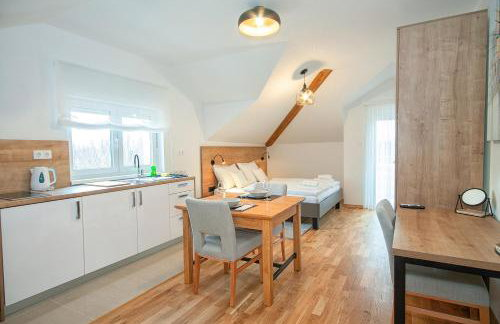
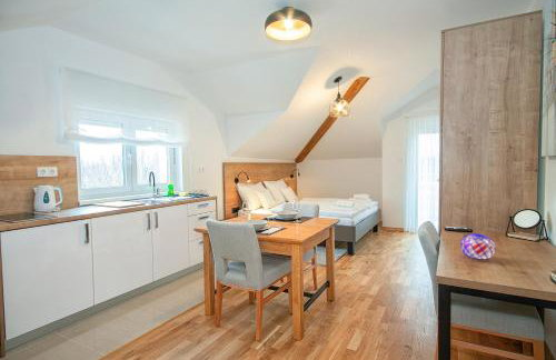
+ decorative orb (477, 246)
